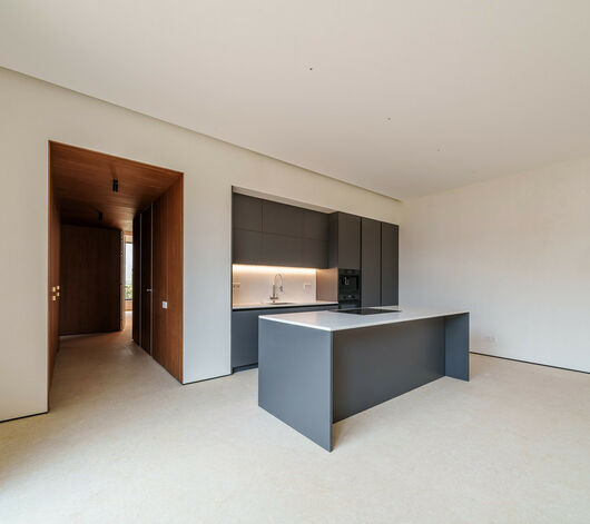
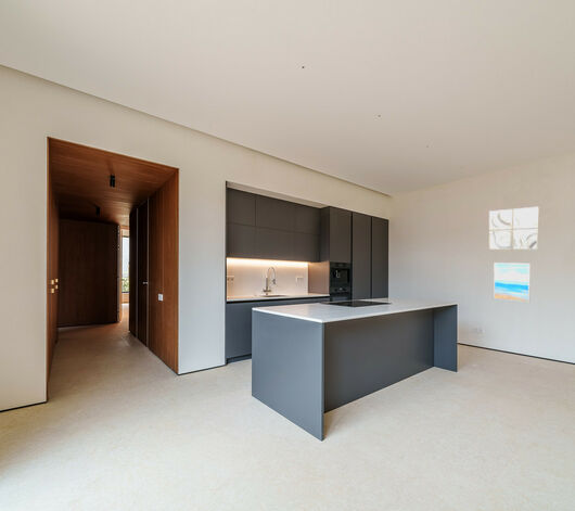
+ wall art (511, 281)
+ wall art (511, 228)
